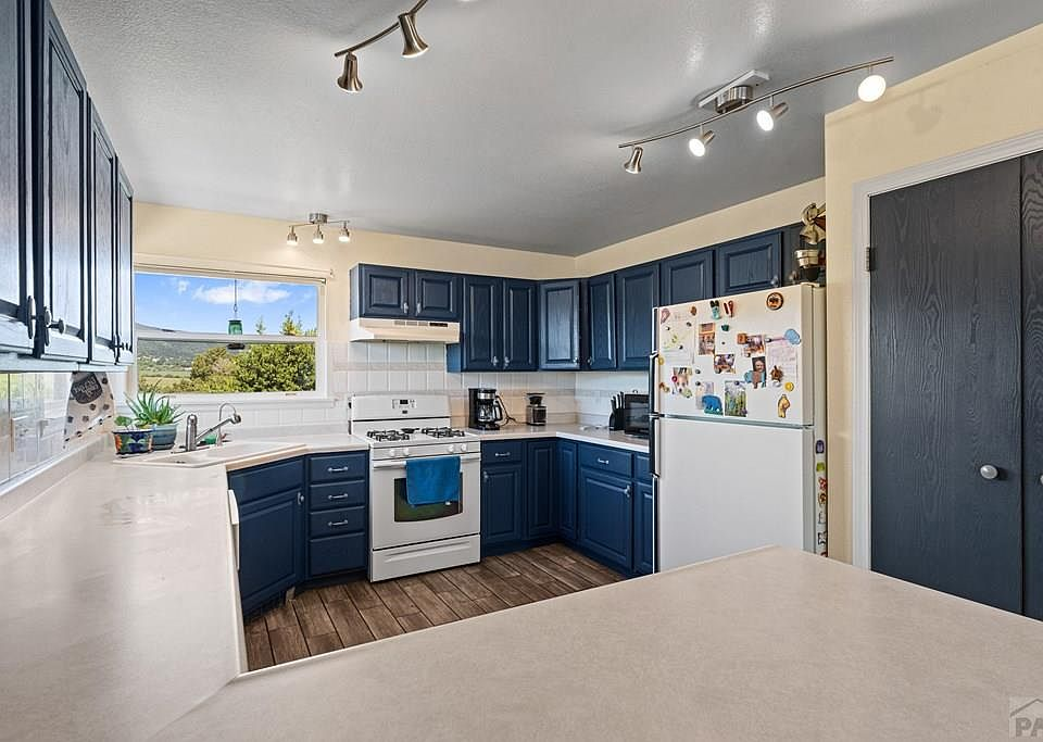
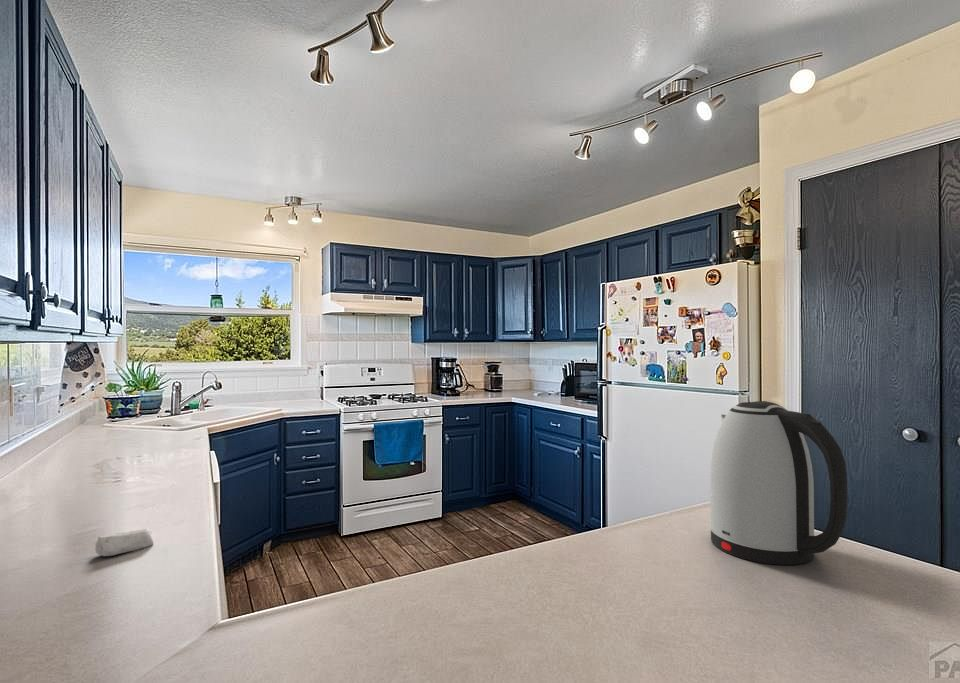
+ soap bar (125, 539)
+ kettle (775, 477)
